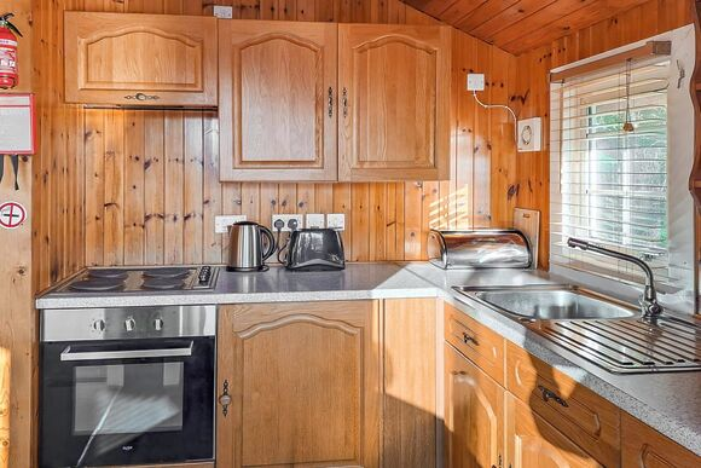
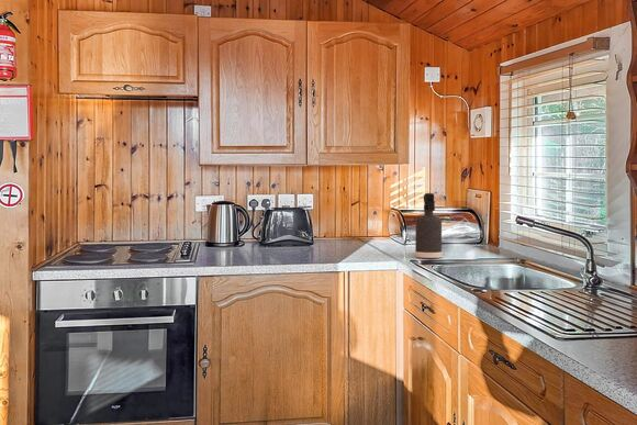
+ spray bottle (428, 224)
